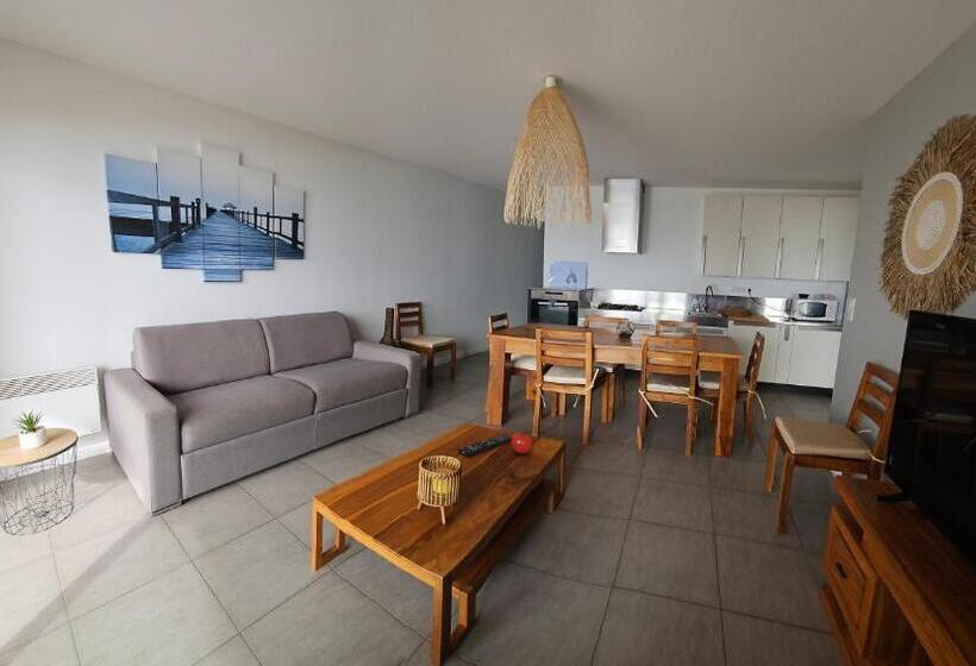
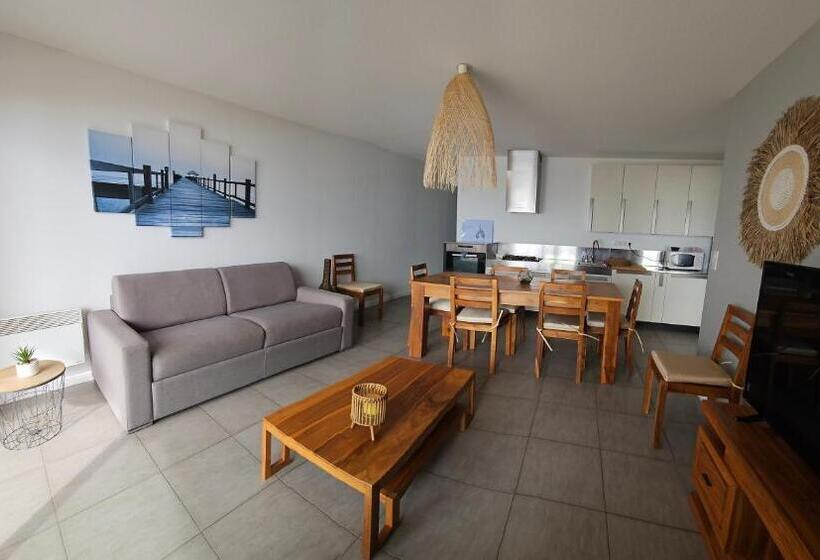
- fruit (520, 441)
- remote control (486, 444)
